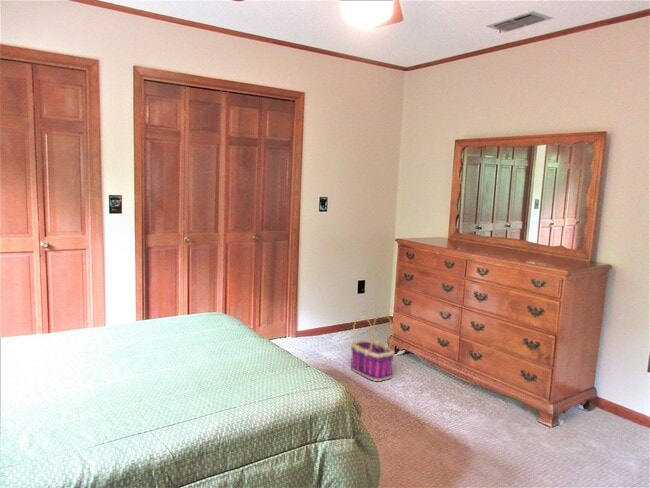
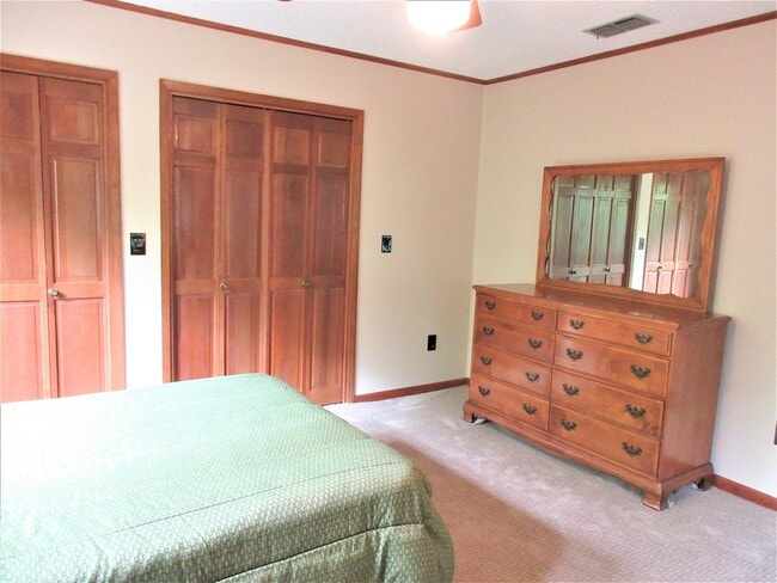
- basket (372, 344)
